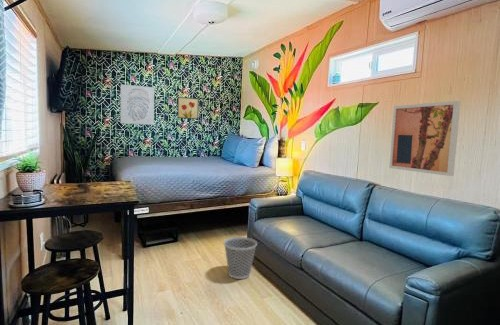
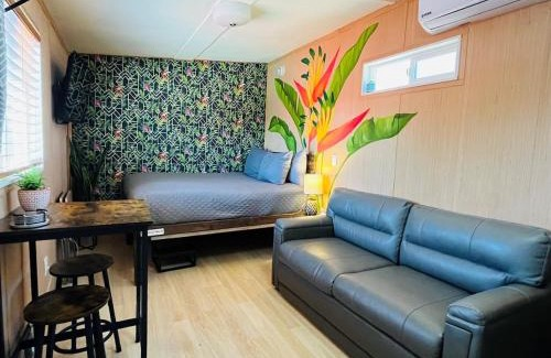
- wastebasket (239, 258)
- wall art (188, 108)
- wall art (137, 105)
- wall art (421, 138)
